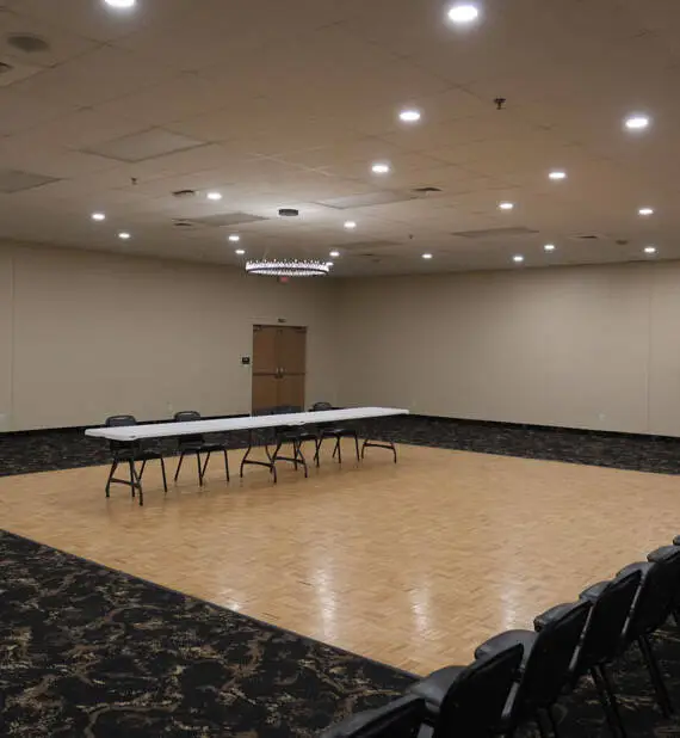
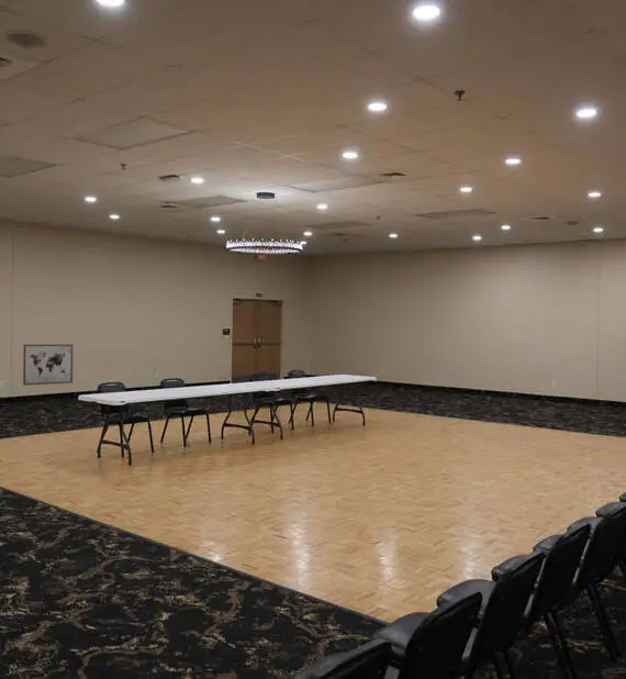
+ wall art (48, 364)
